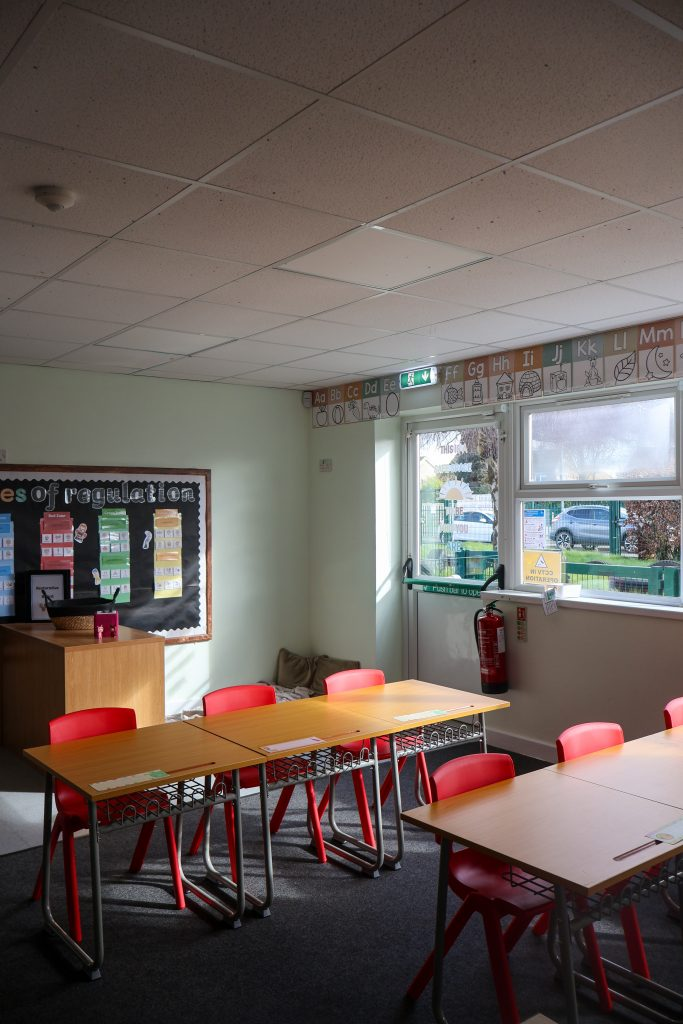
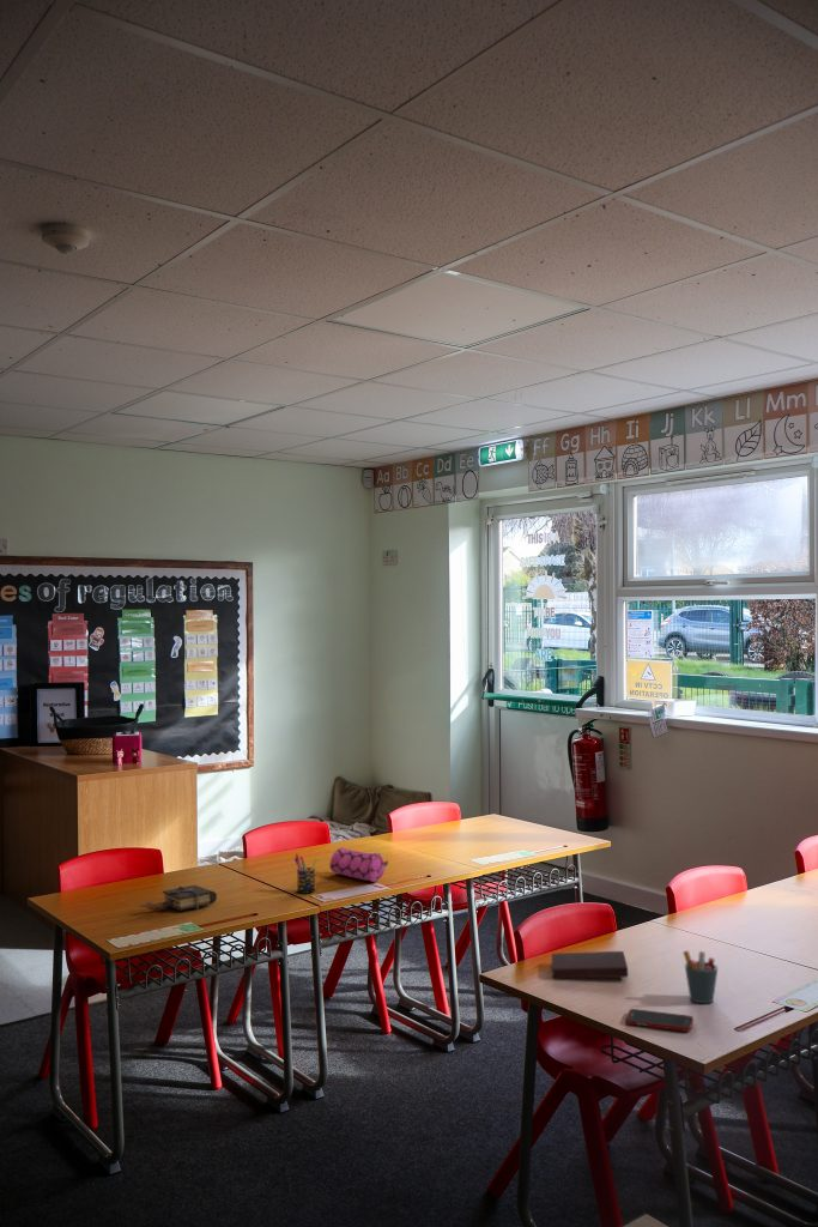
+ pencil case (357, 863)
+ pen holder (304, 872)
+ pen holder (701, 973)
+ cell phone (659, 1020)
+ book (588, 963)
+ book (174, 899)
